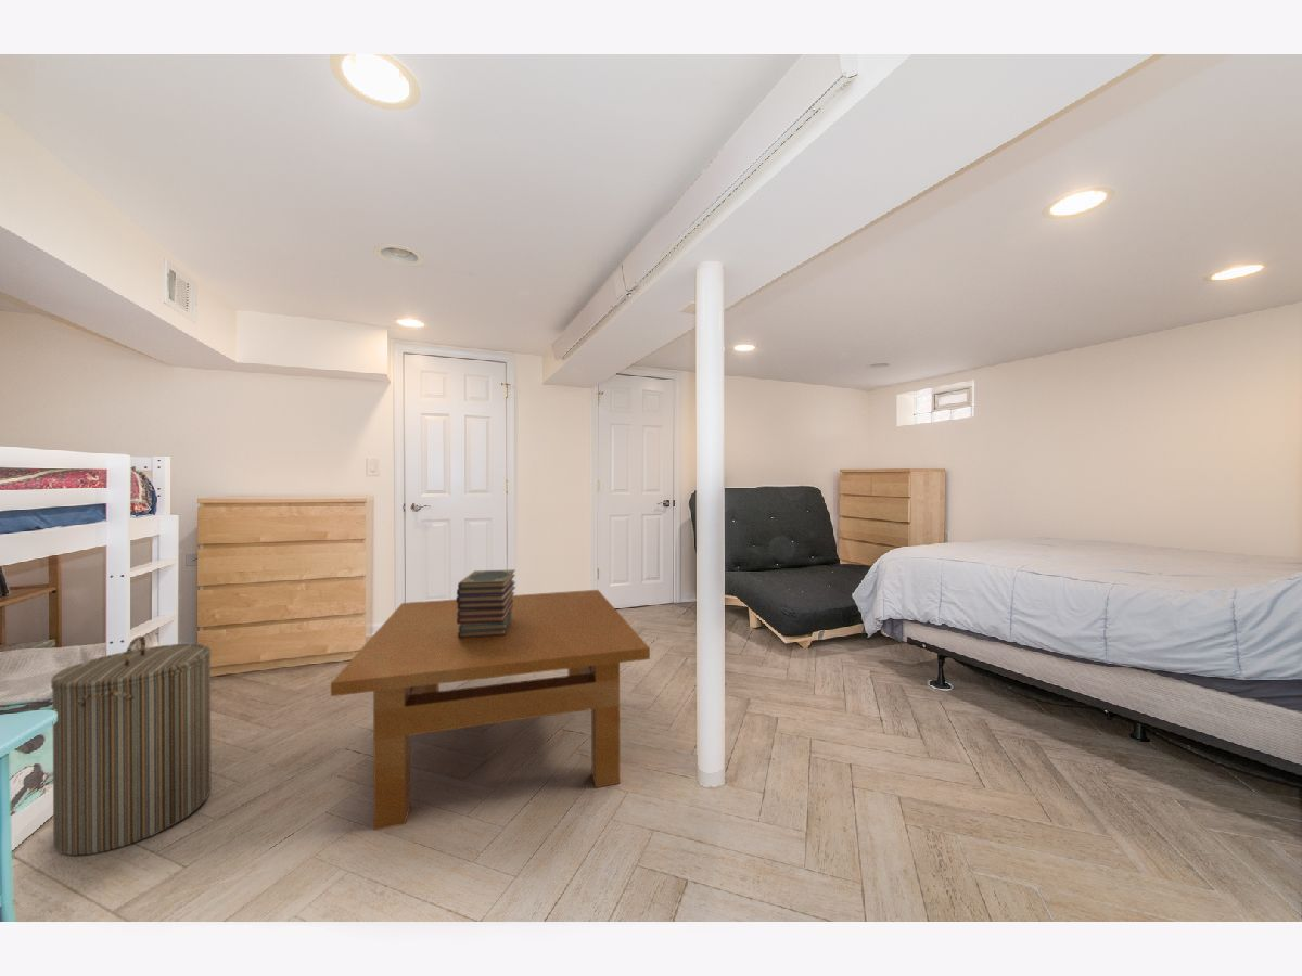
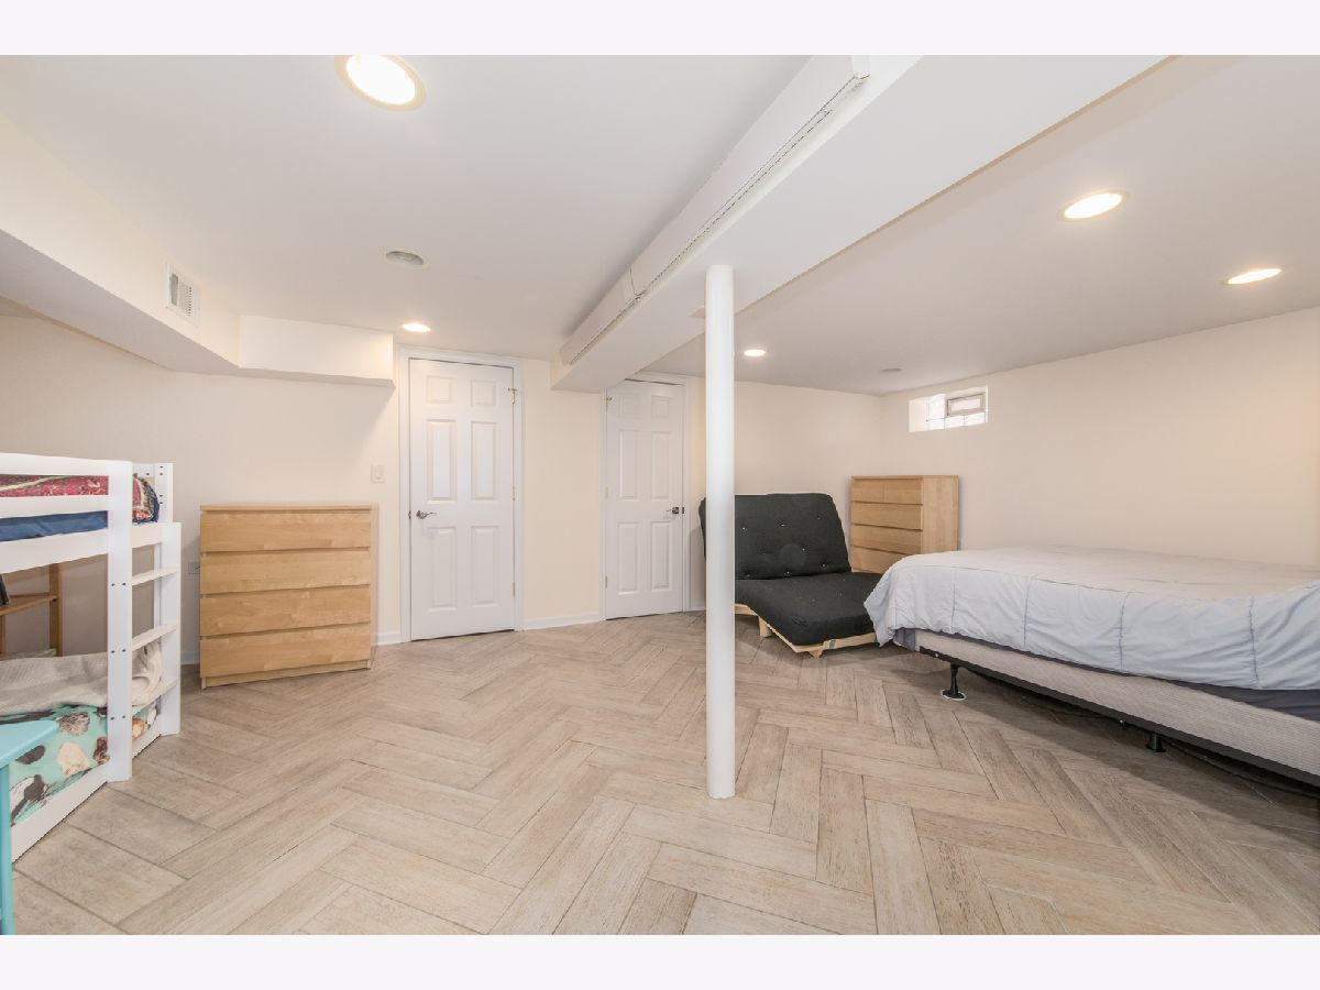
- table (506, 683)
- book stack (487, 601)
- laundry hamper (138, 725)
